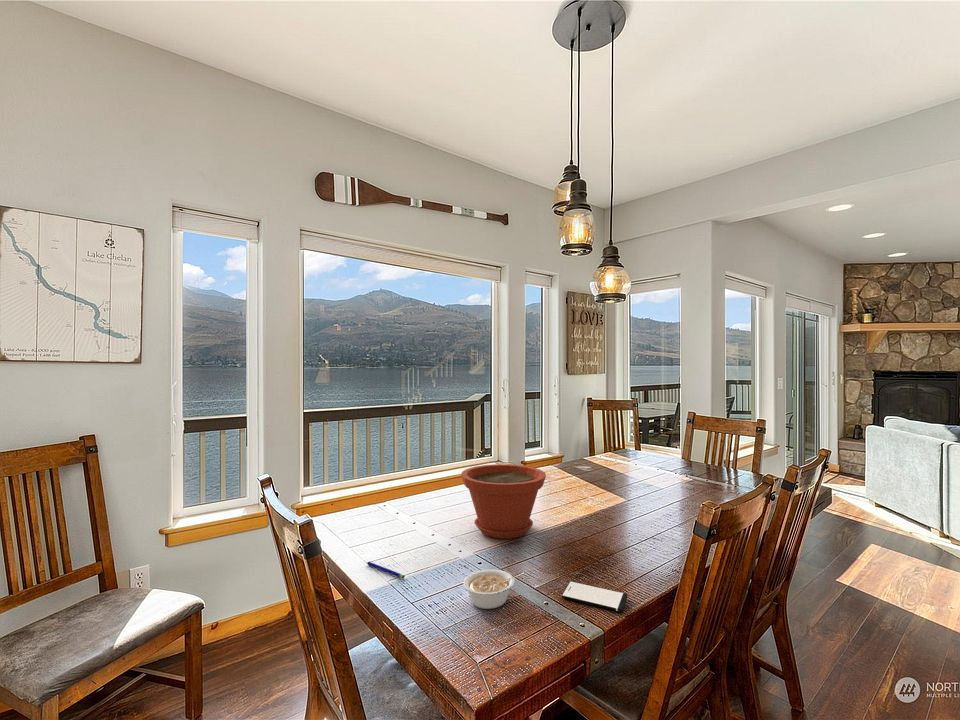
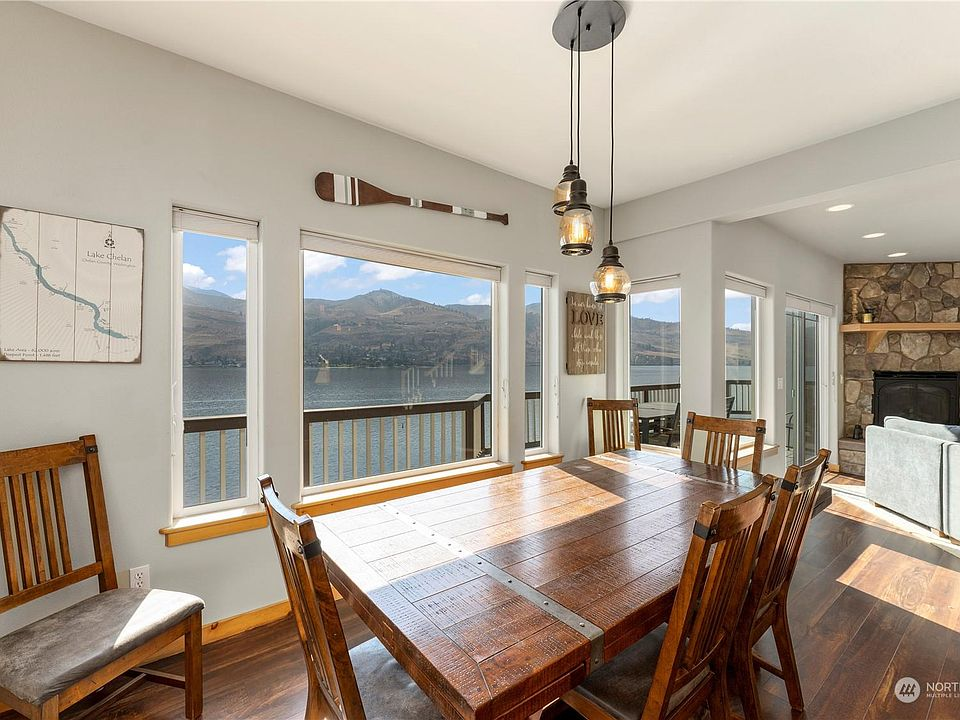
- plant pot (503, 501)
- smartphone (594, 595)
- pen (385, 569)
- legume (490, 587)
